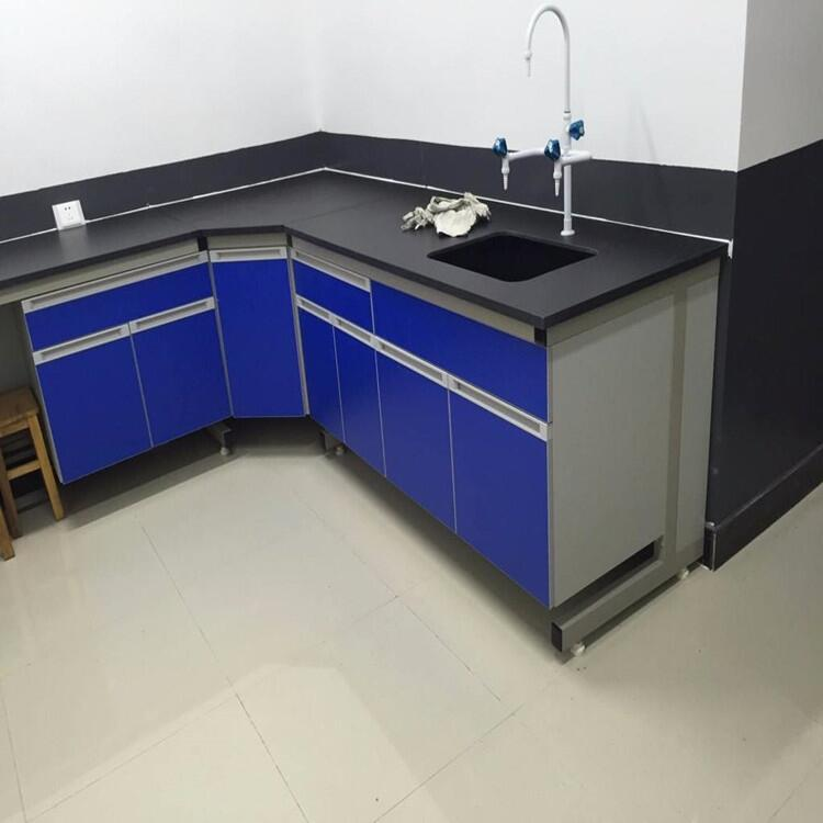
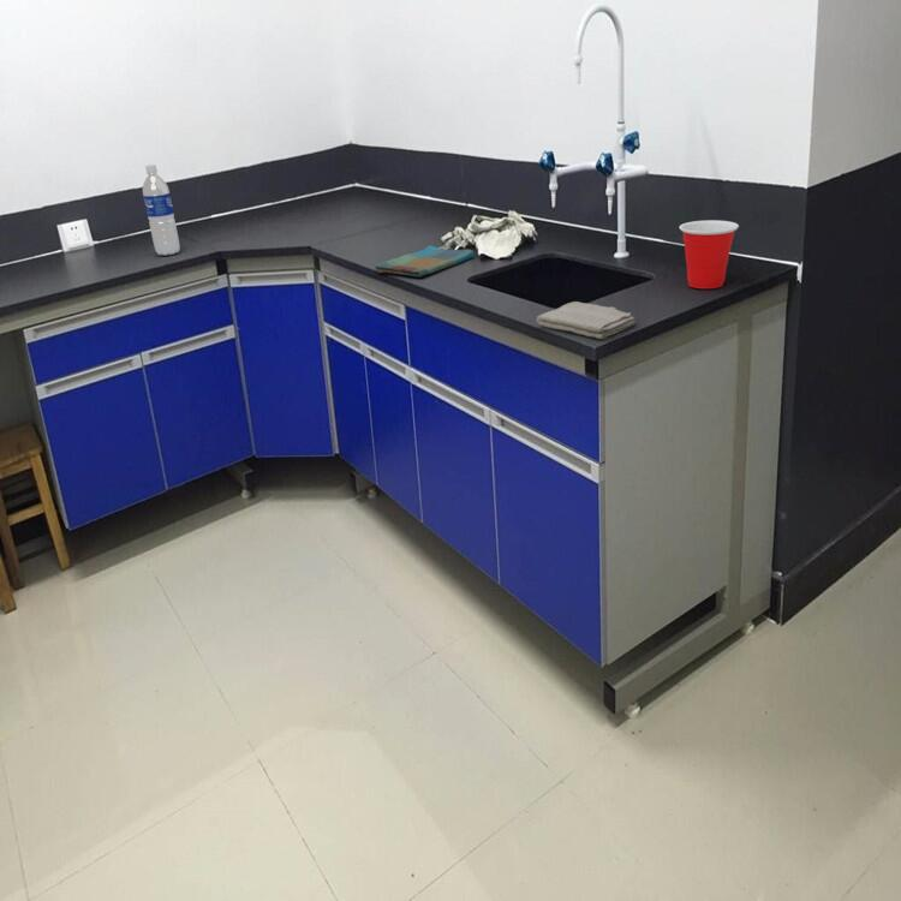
+ dish towel (425, 259)
+ water bottle (160, 210)
+ washcloth (585, 318)
+ cup (706, 255)
